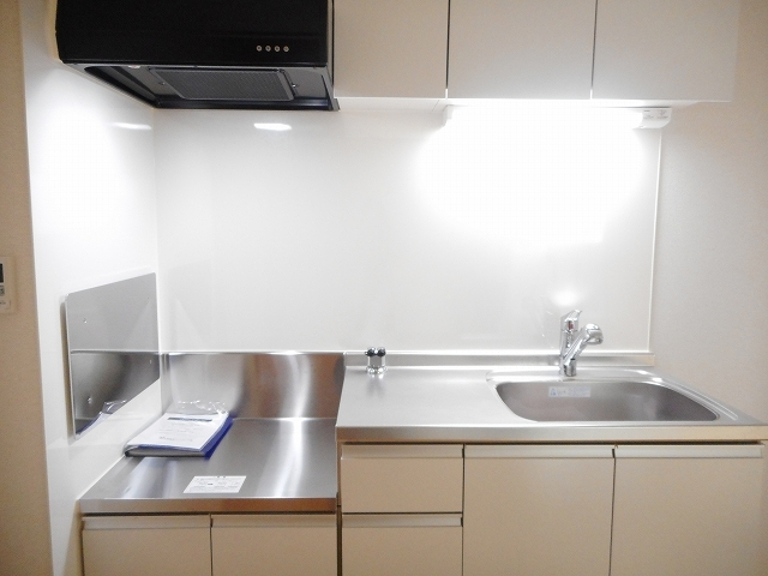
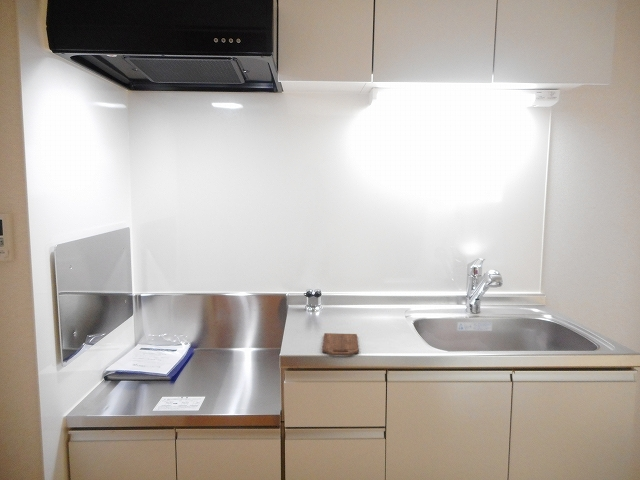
+ cutting board (340, 343)
